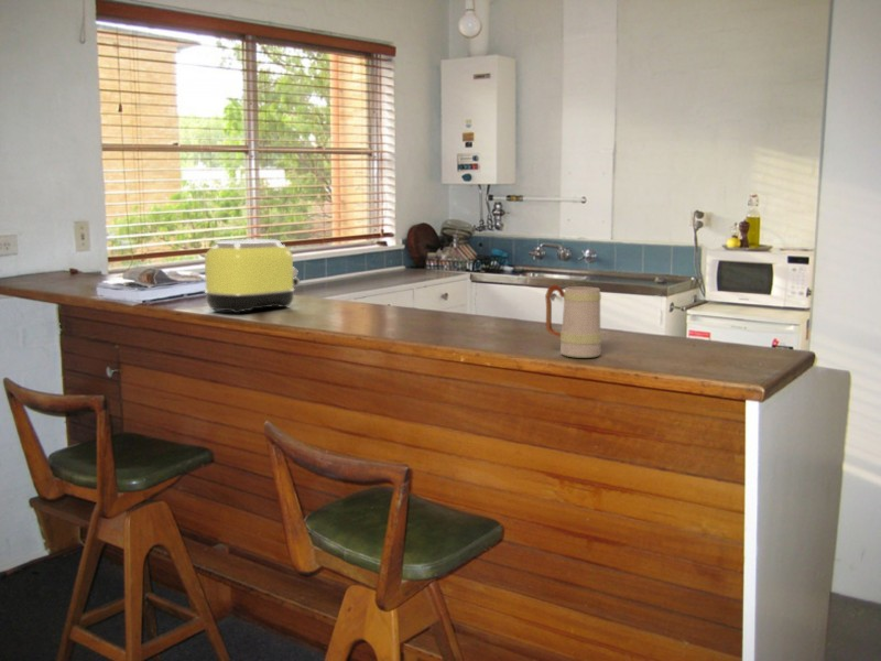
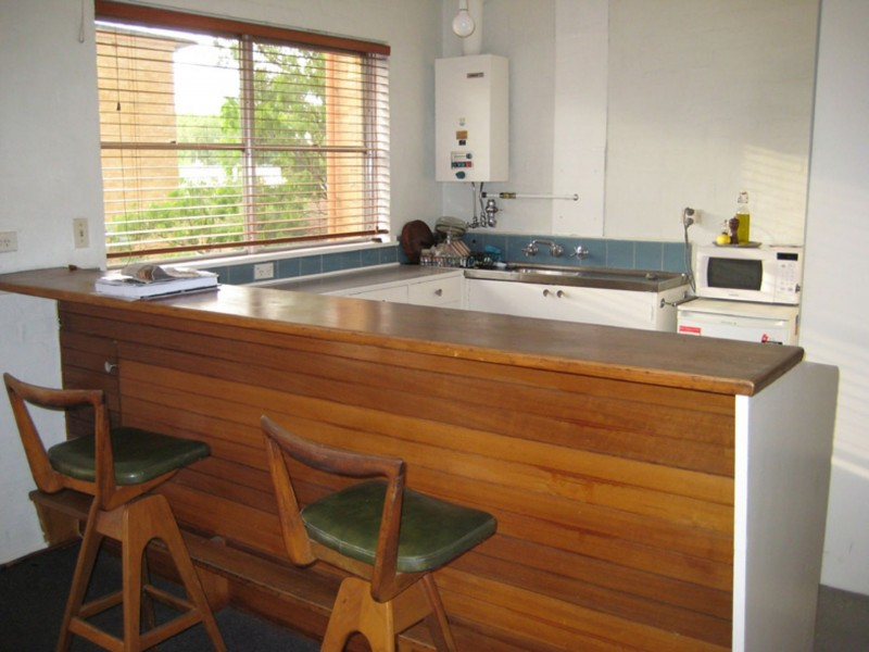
- toaster (252, 274)
- mug (573, 319)
